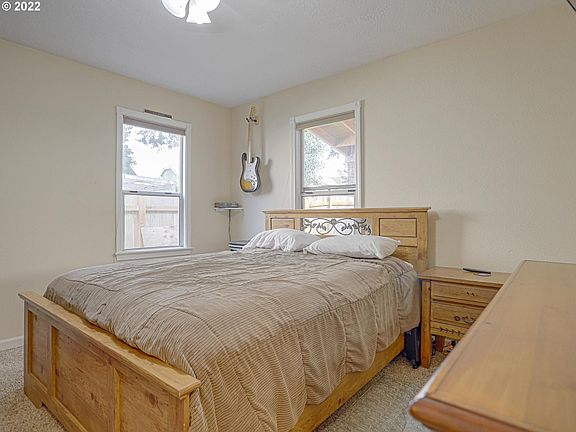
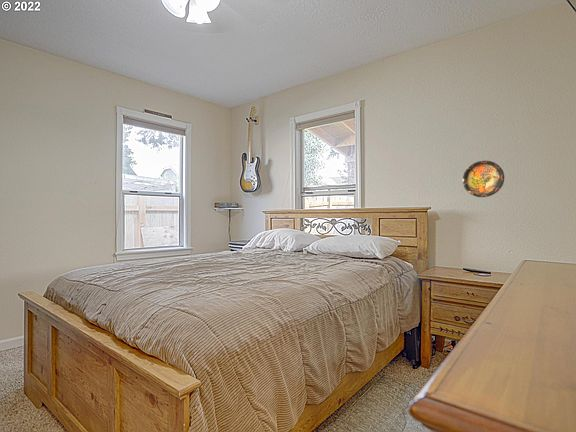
+ decorative plate (483, 179)
